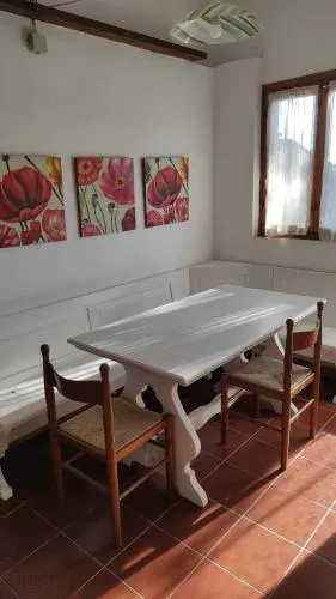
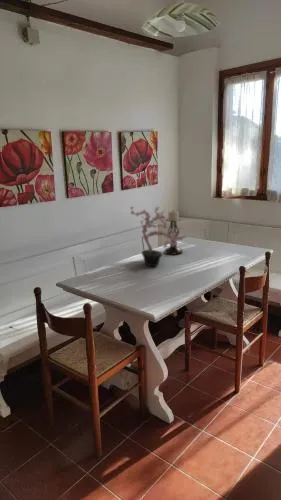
+ candle holder (174, 231)
+ potted plant (158, 235)
